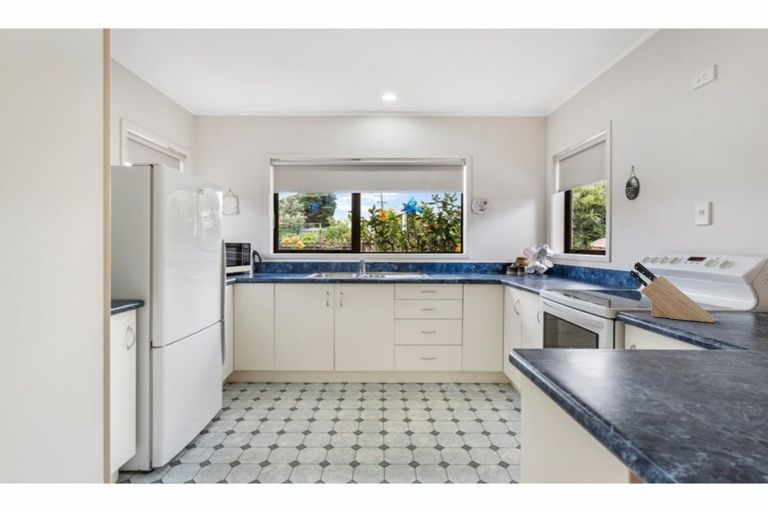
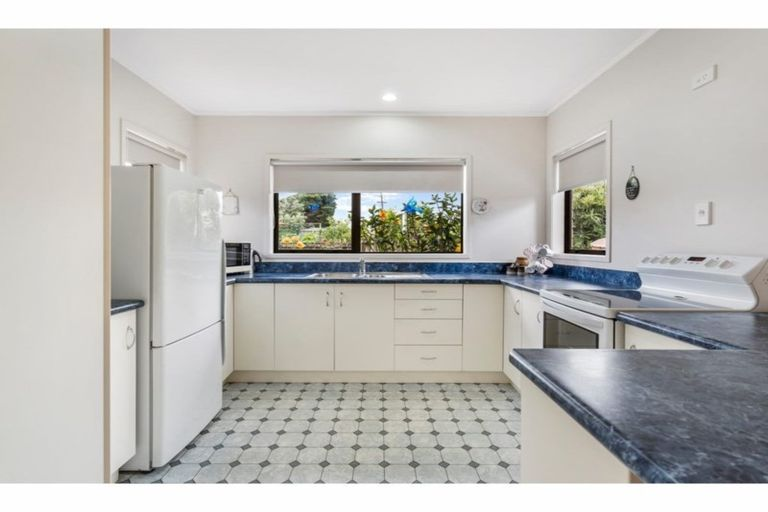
- knife block (669, 289)
